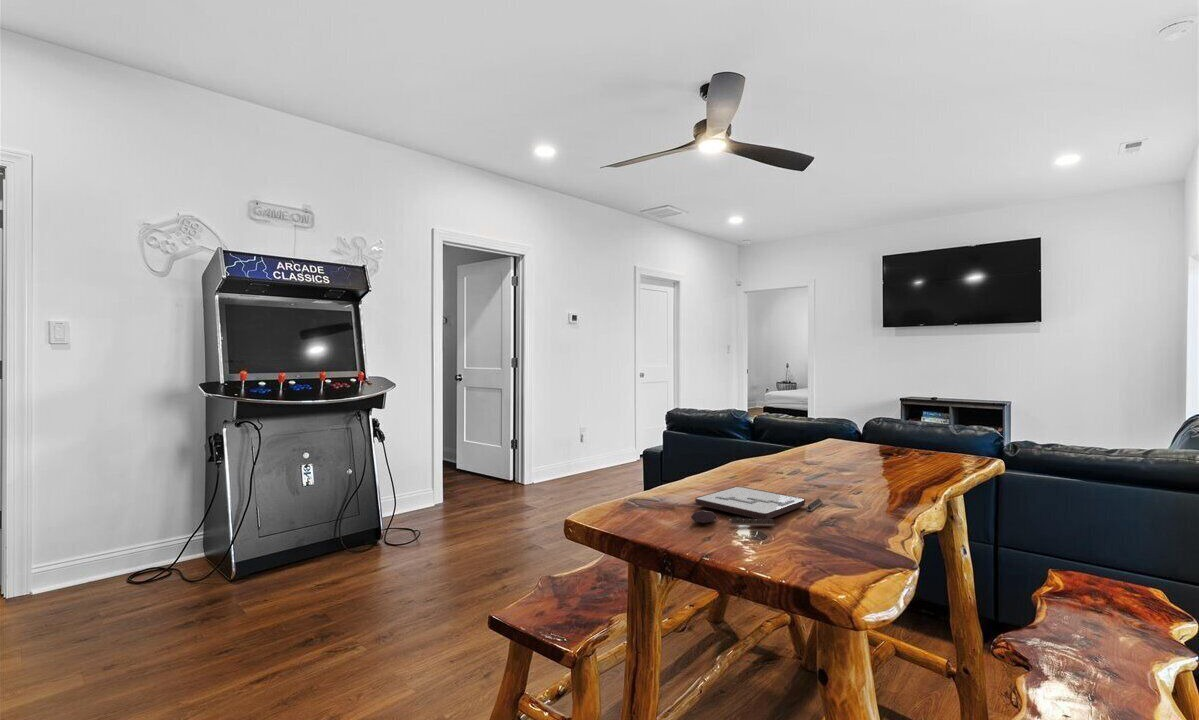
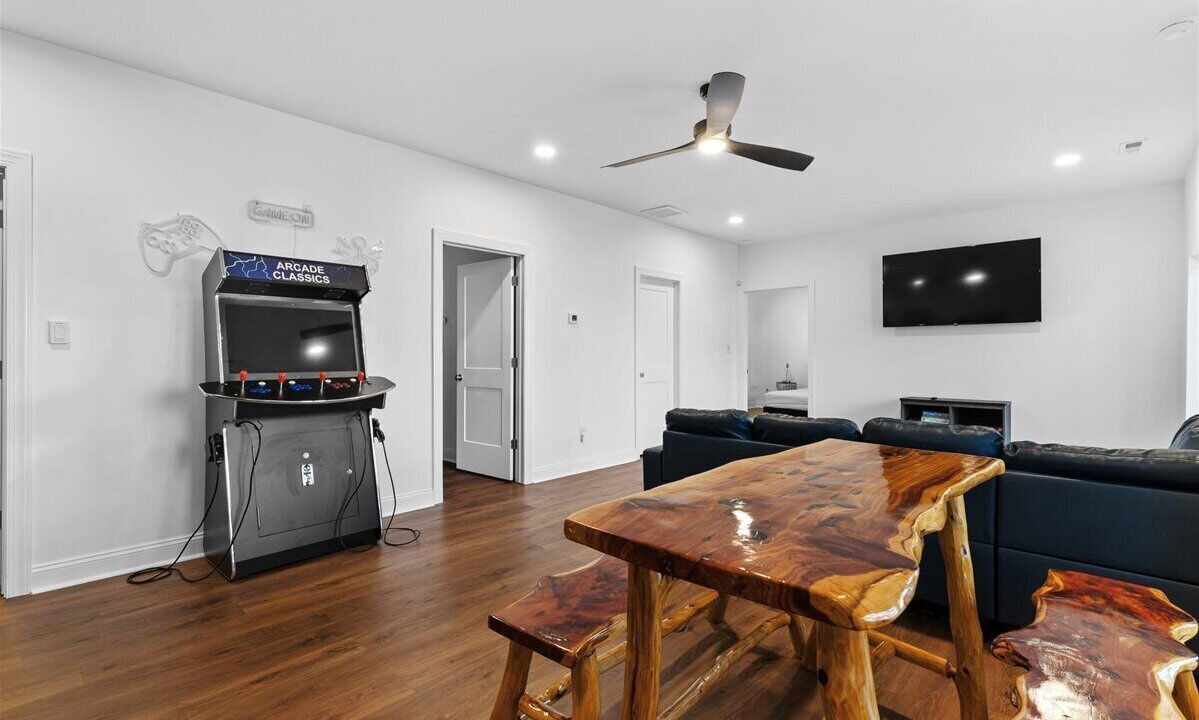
- board game (743, 503)
